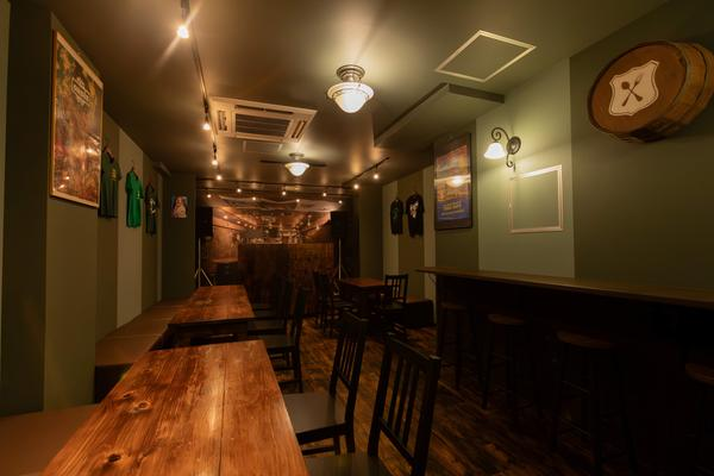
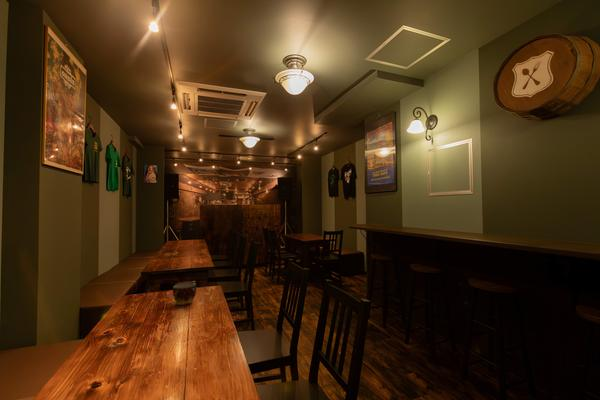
+ cup (184, 294)
